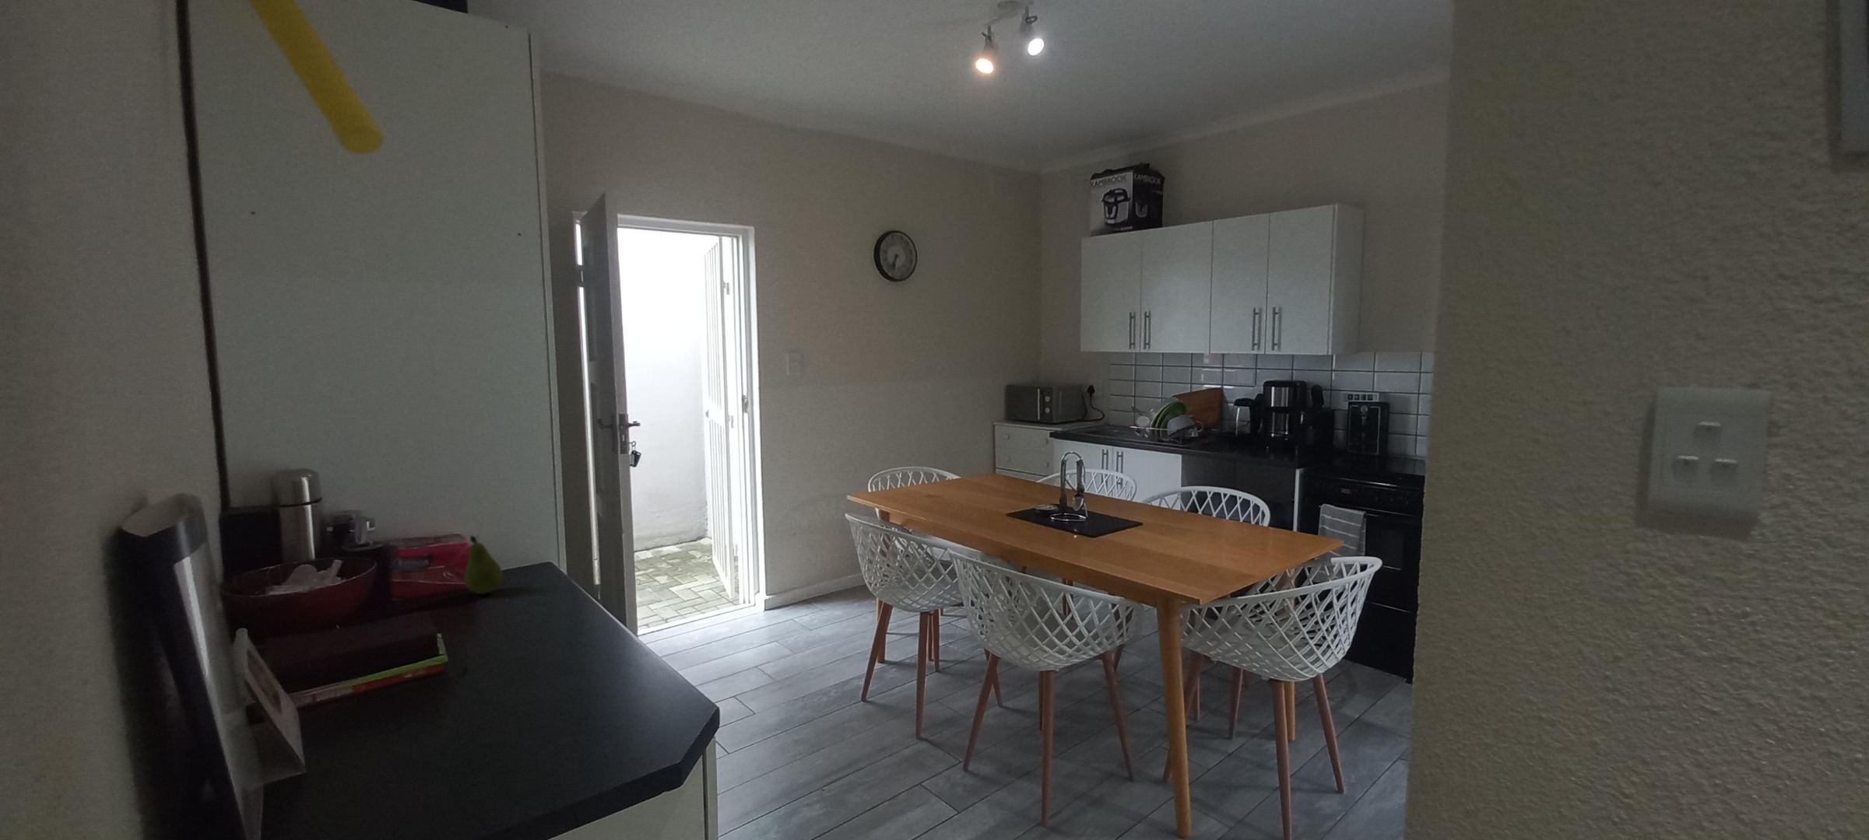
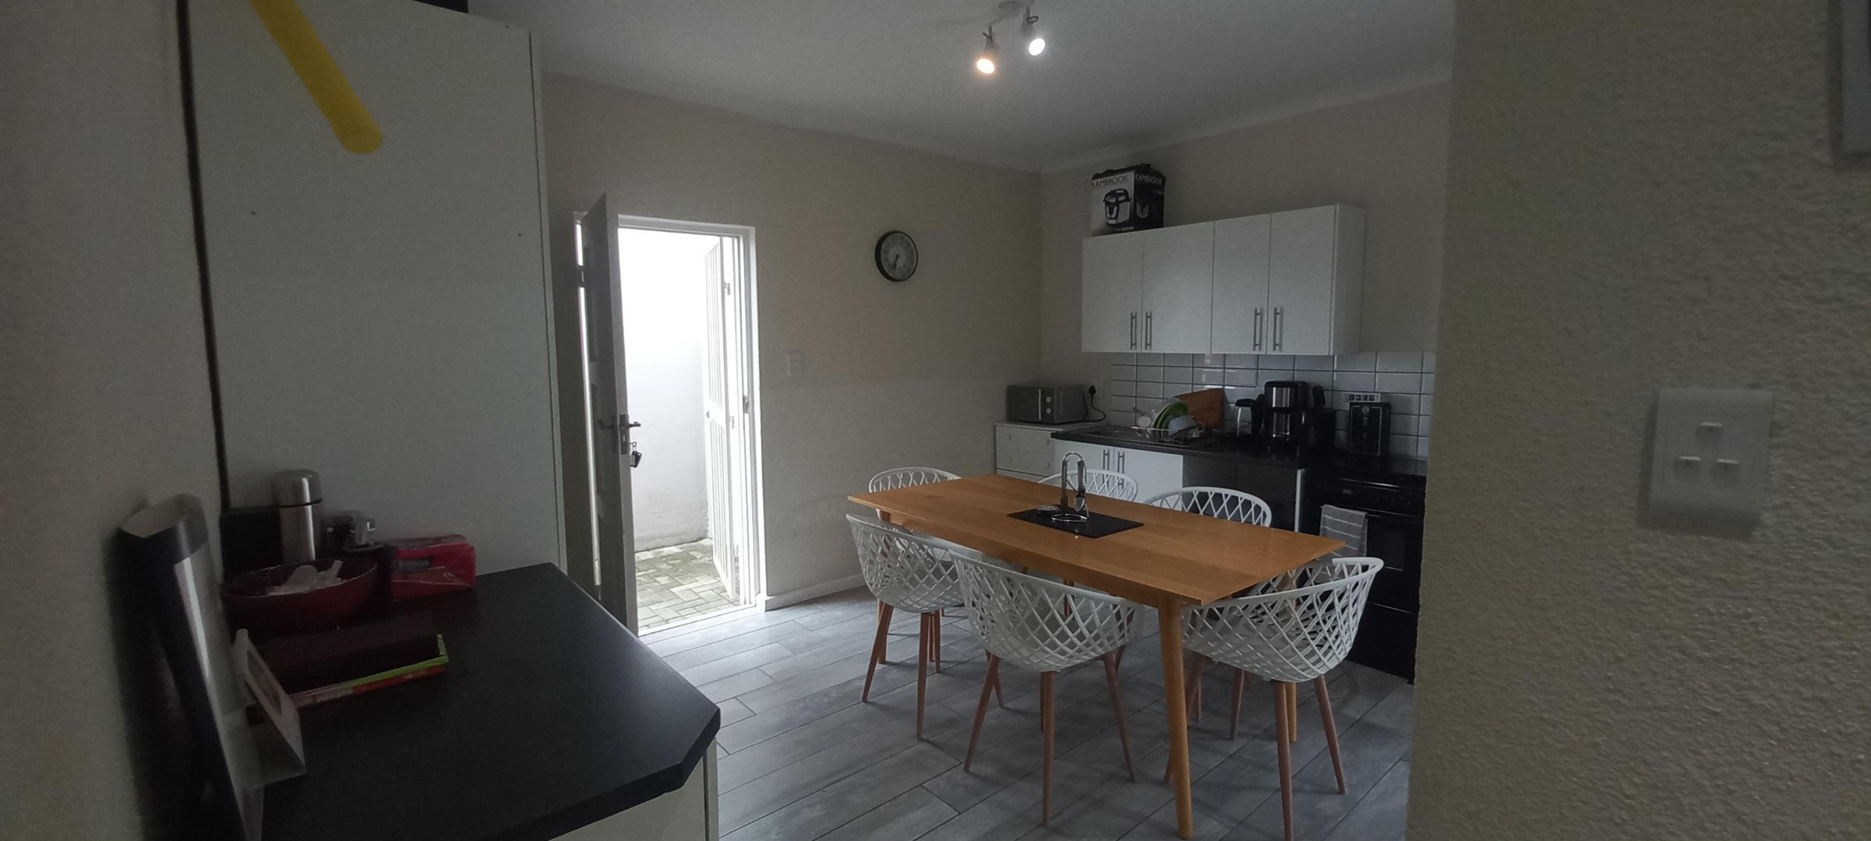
- fruit (483, 564)
